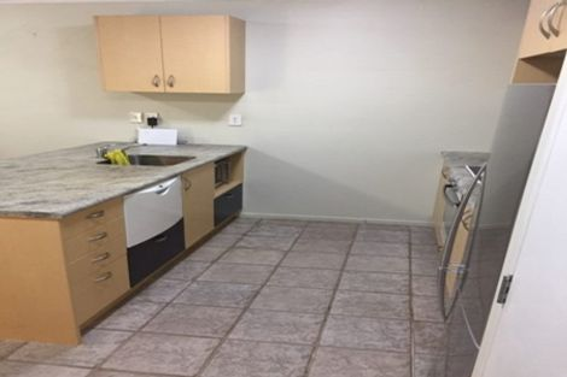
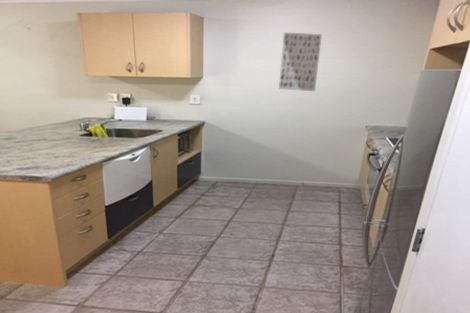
+ wall art (299, 62)
